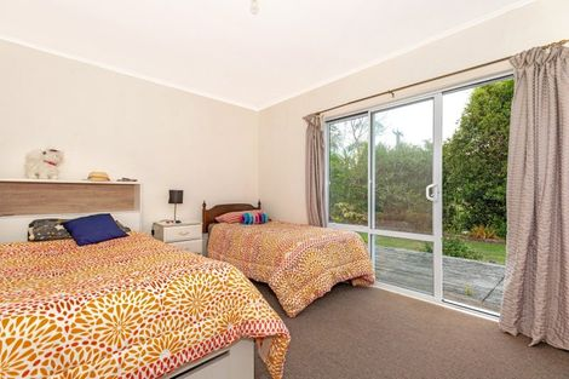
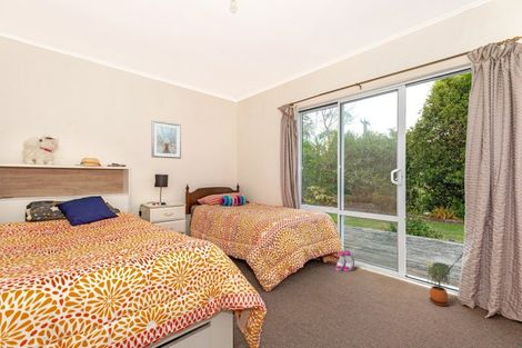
+ boots (344, 259)
+ potted plant (438, 281)
+ picture frame (167, 140)
